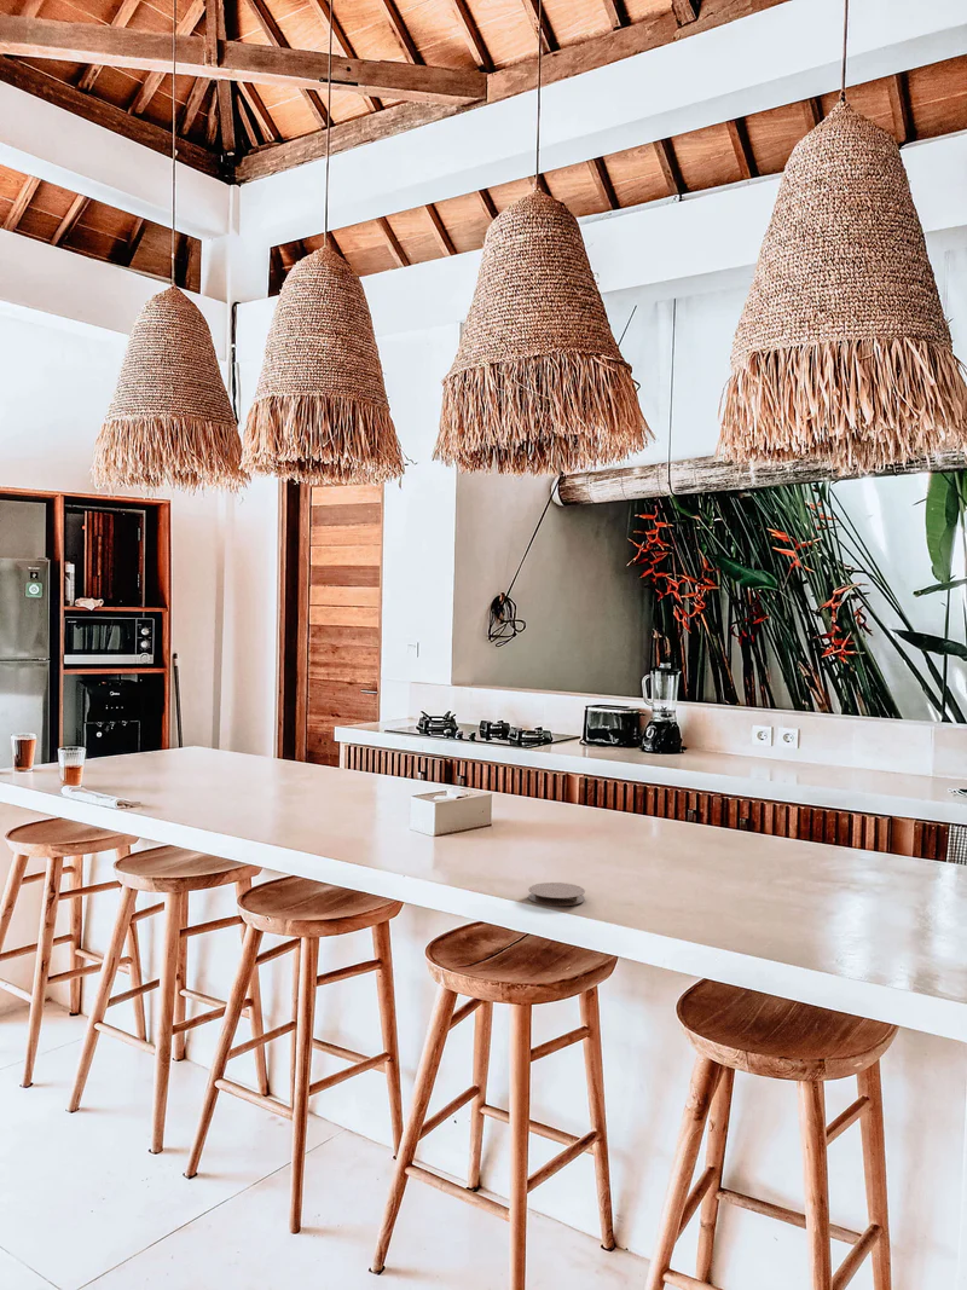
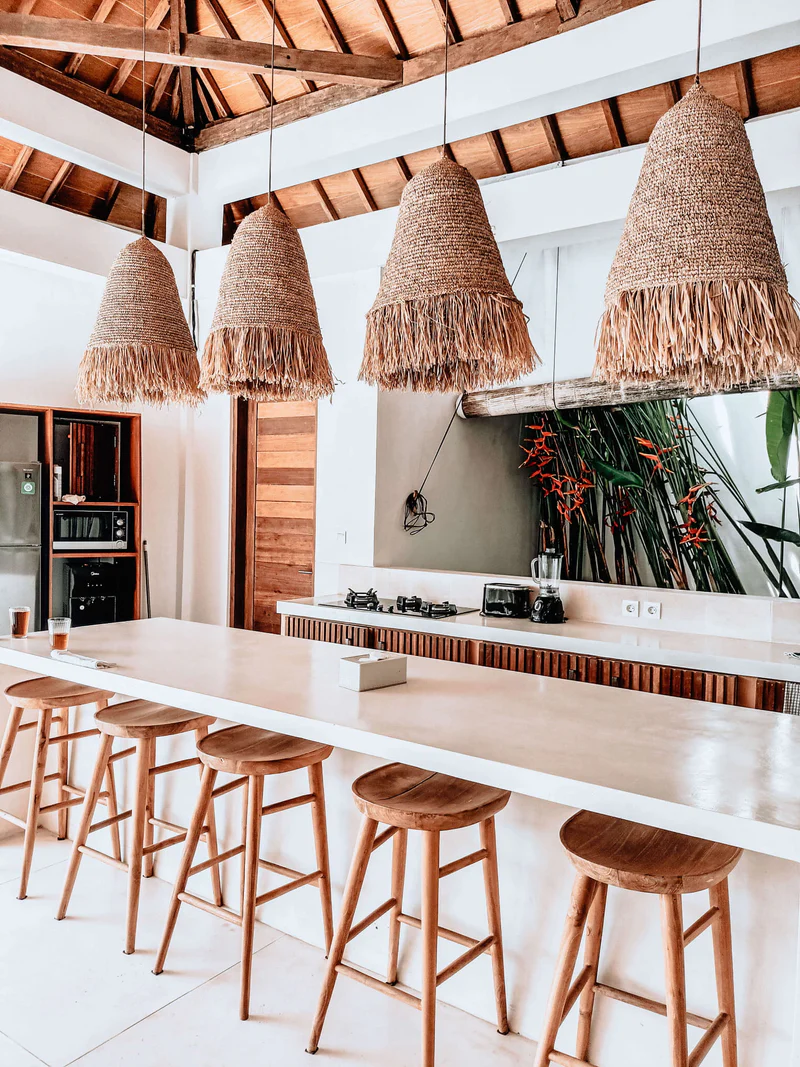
- coaster (556, 893)
